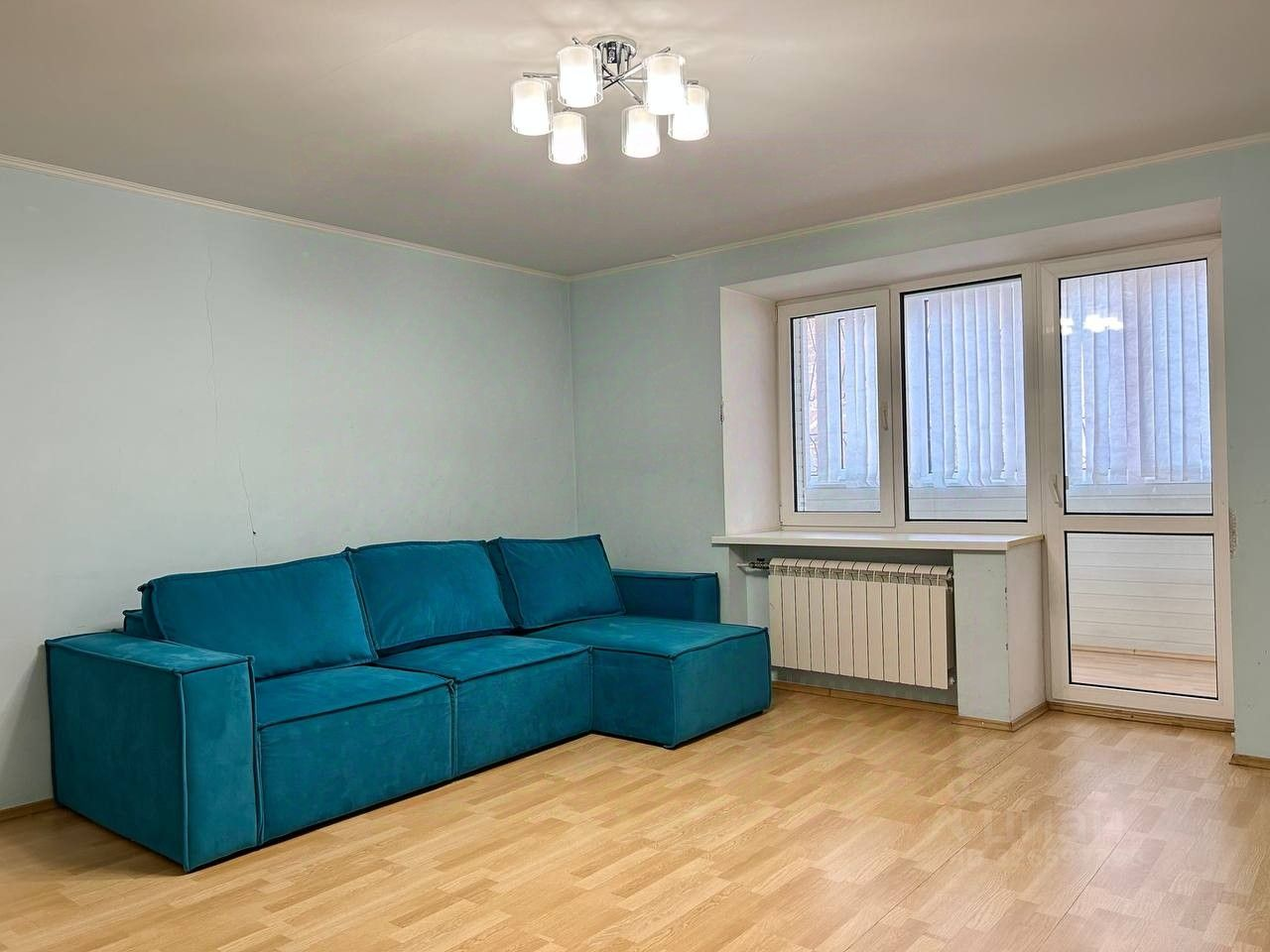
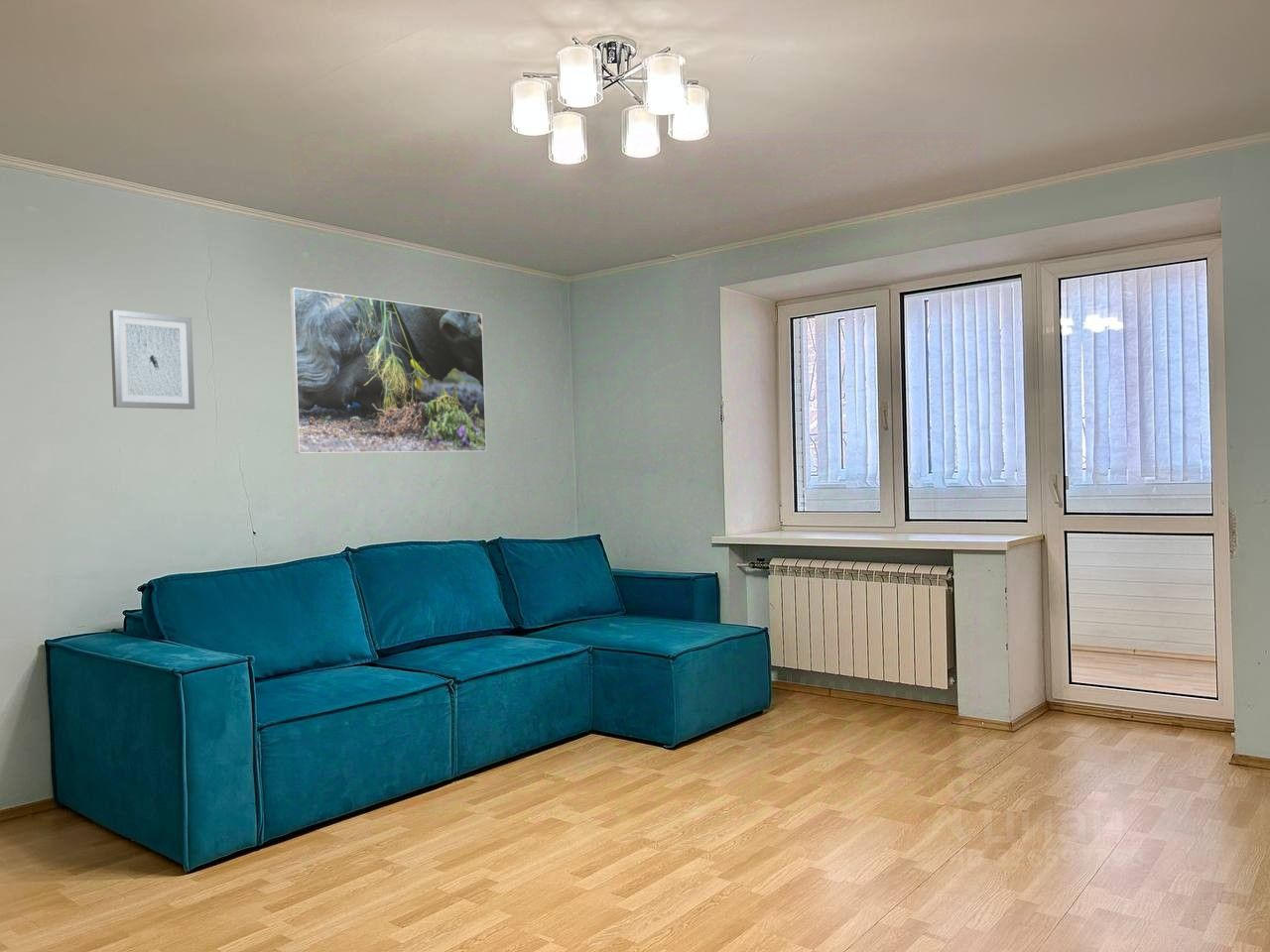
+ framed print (397, 377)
+ wall art (153, 361)
